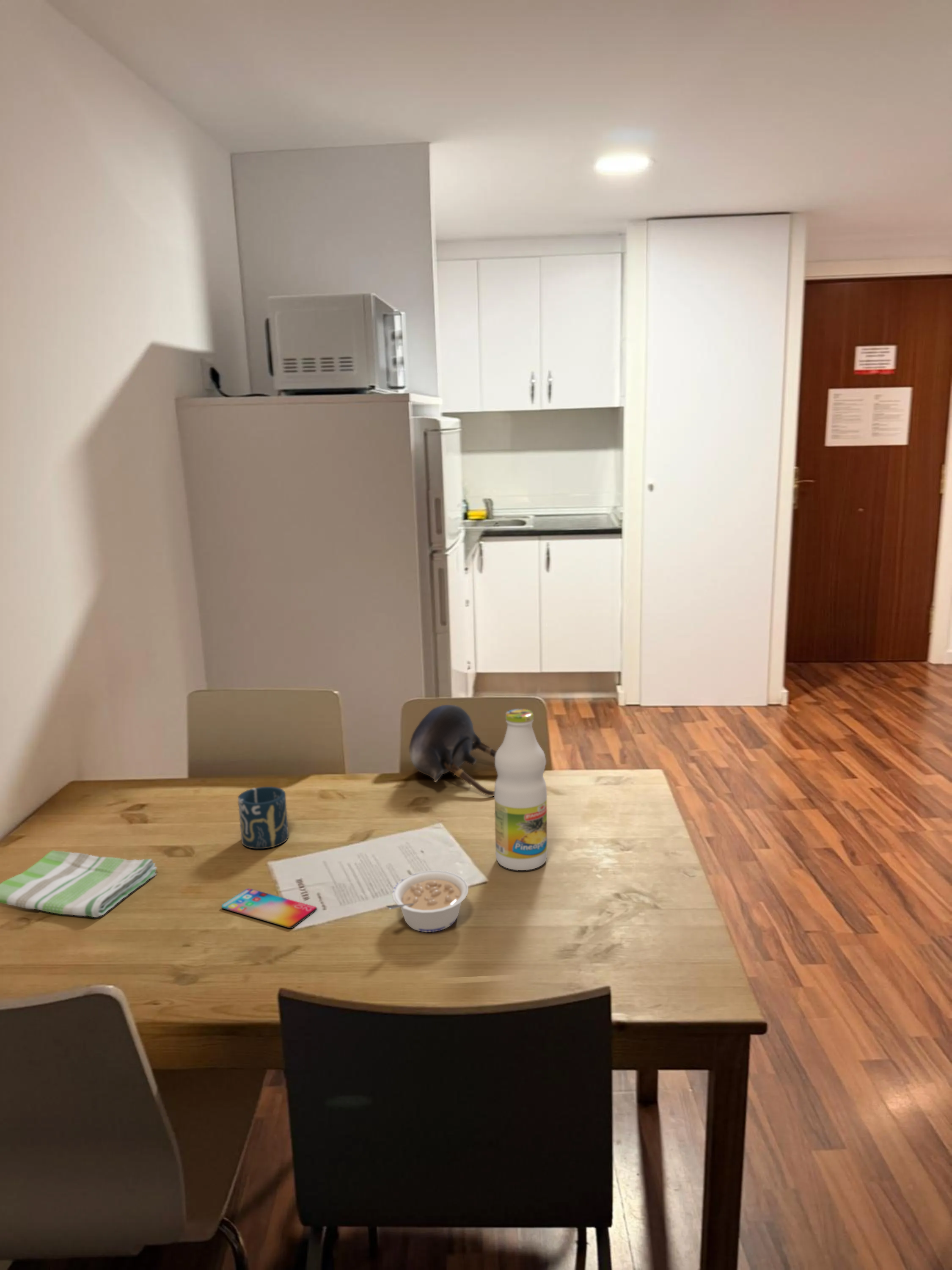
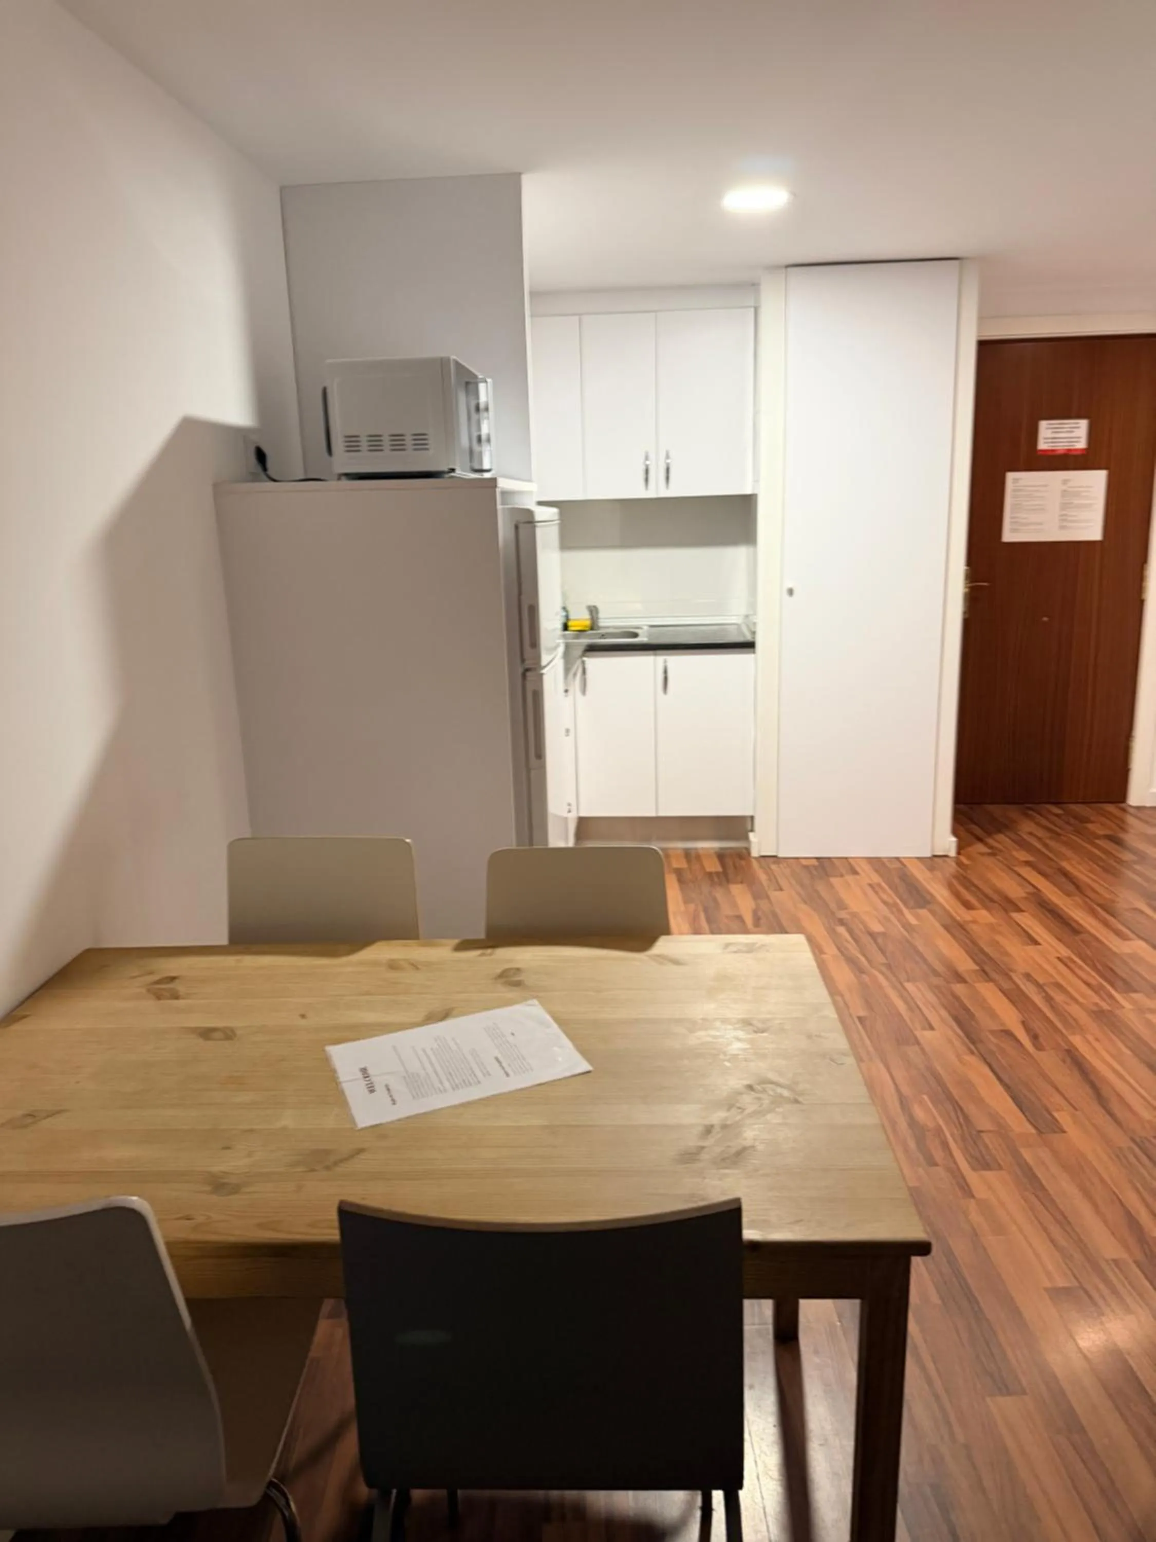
- smartphone (269, 908)
- bottle (520, 787)
- dish towel (74, 880)
- cup (267, 814)
- legume (430, 903)
- teapot (466, 744)
